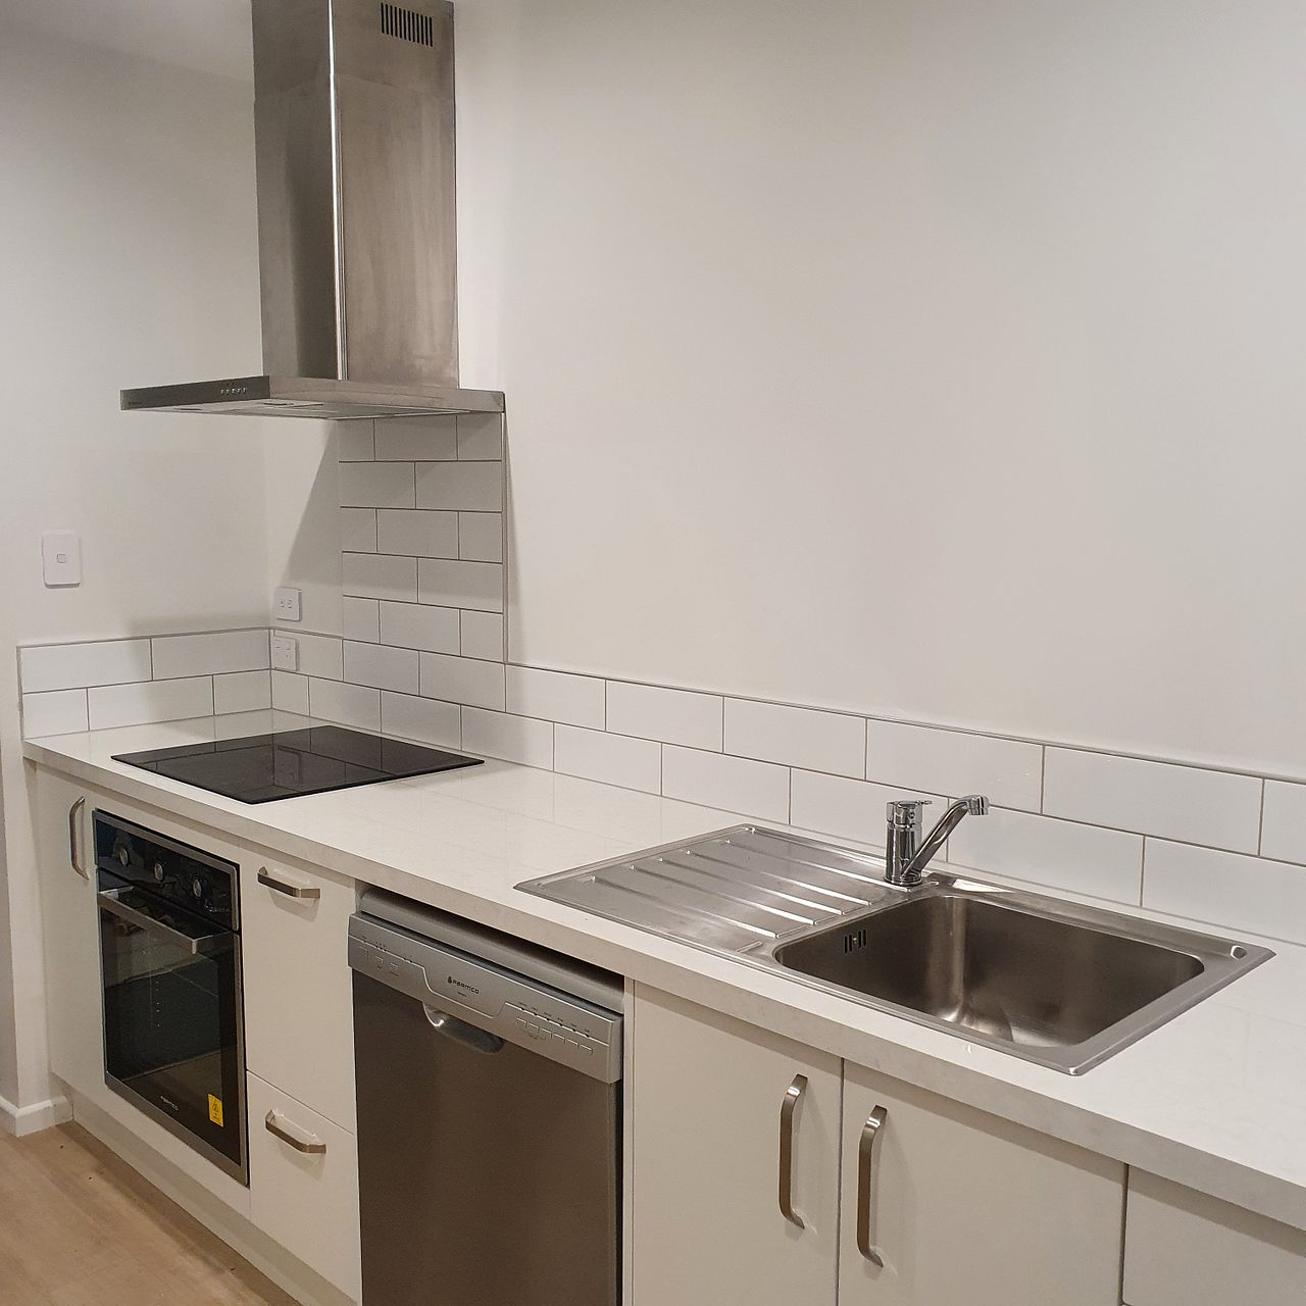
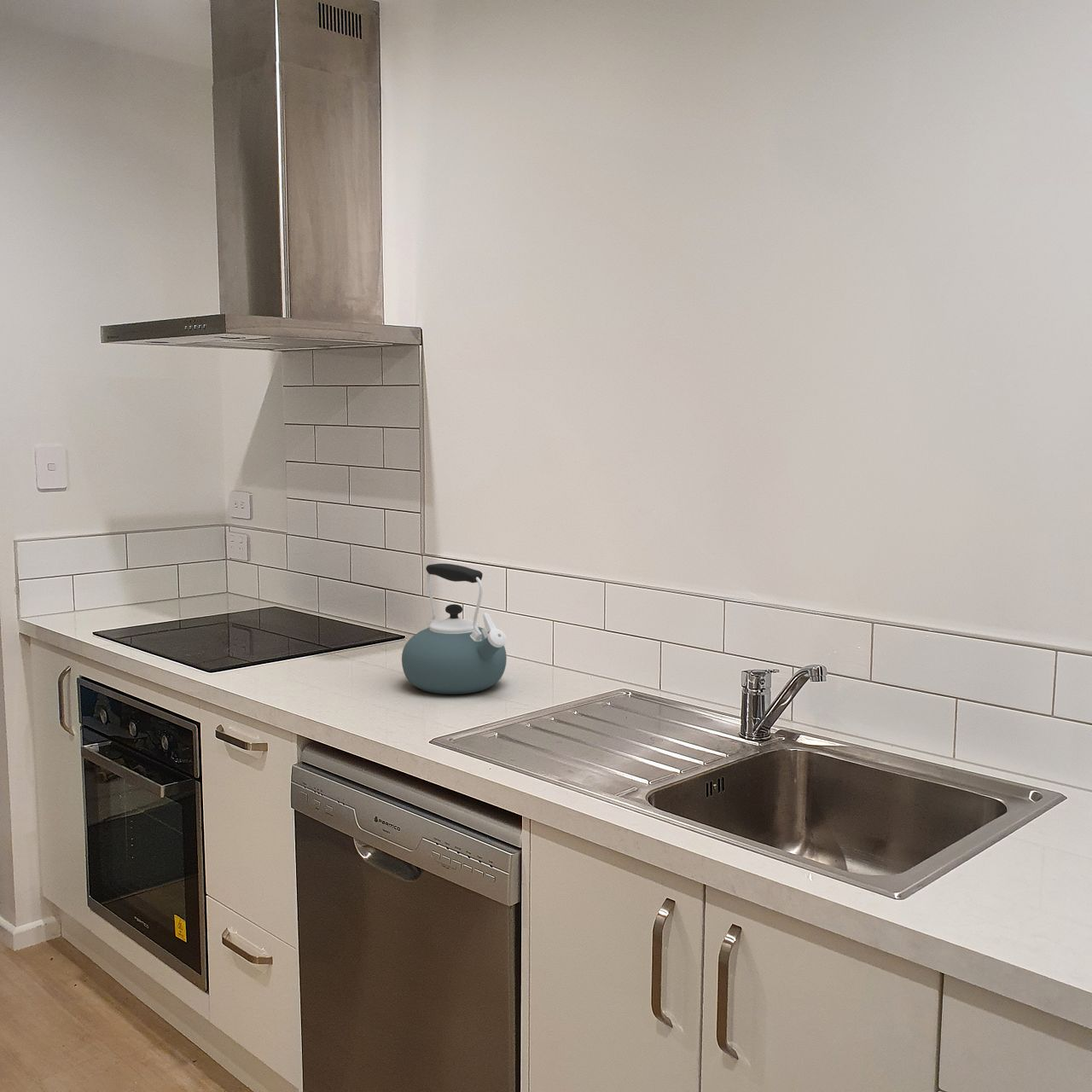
+ kettle (461, 627)
